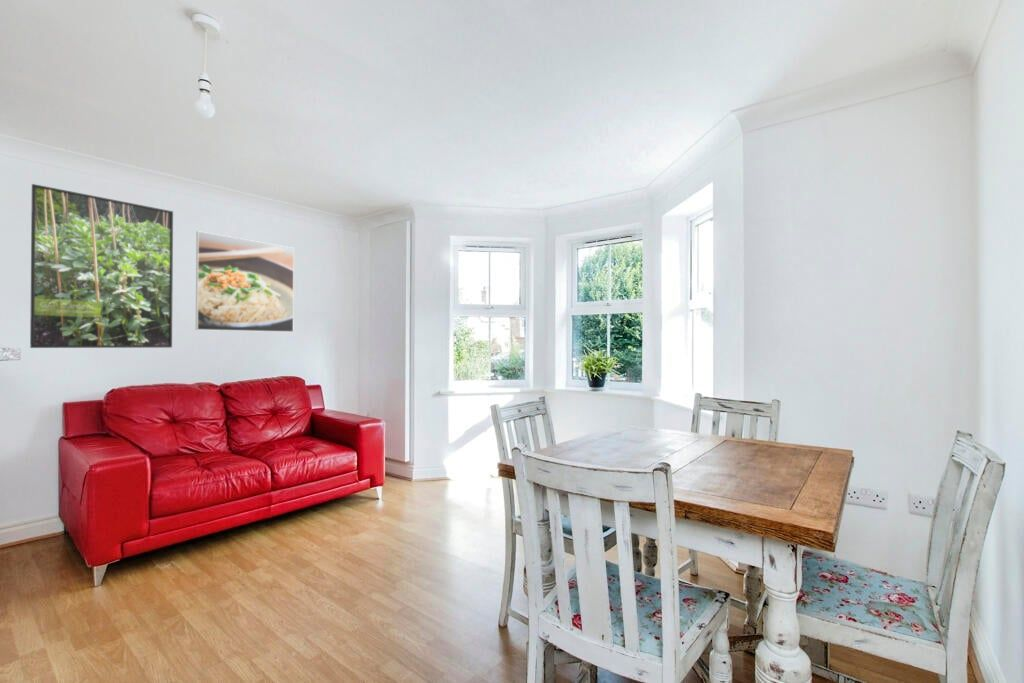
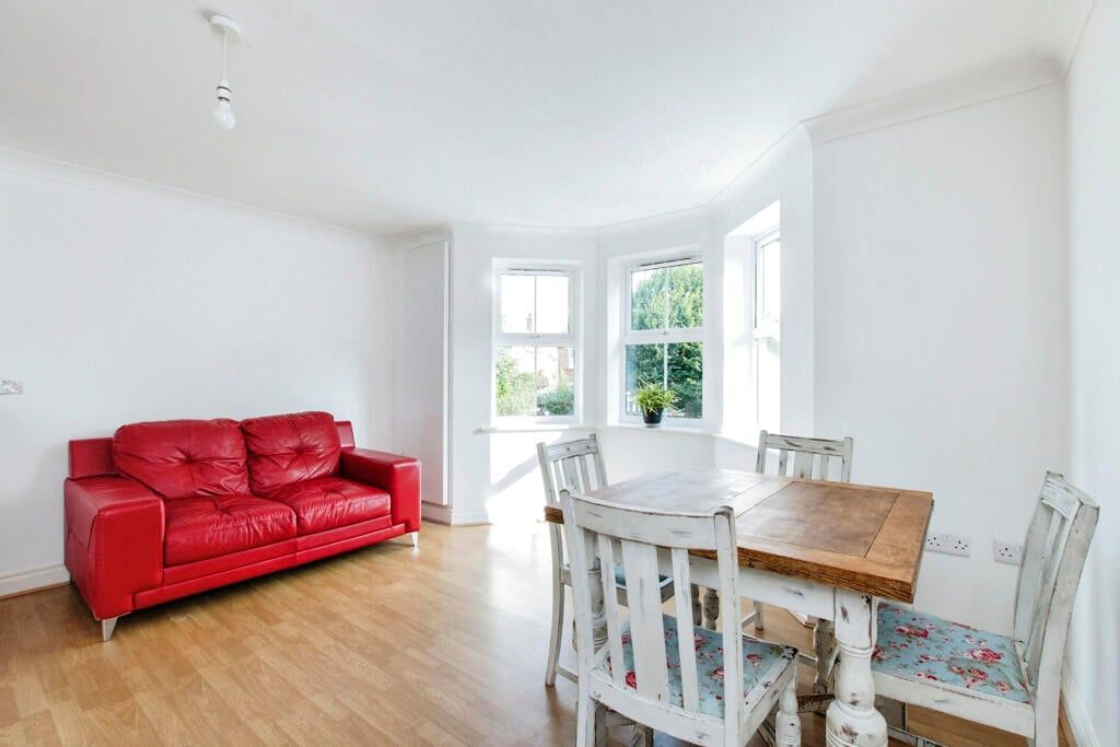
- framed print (248, 285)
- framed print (108, 273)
